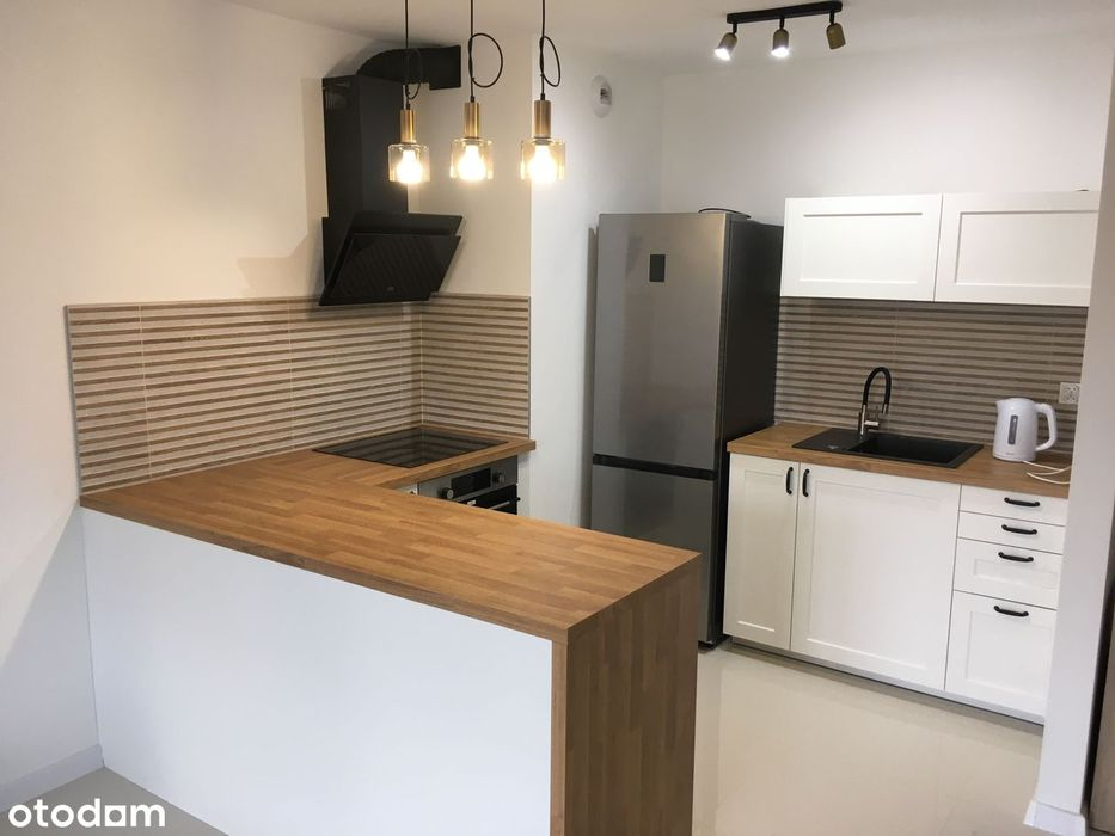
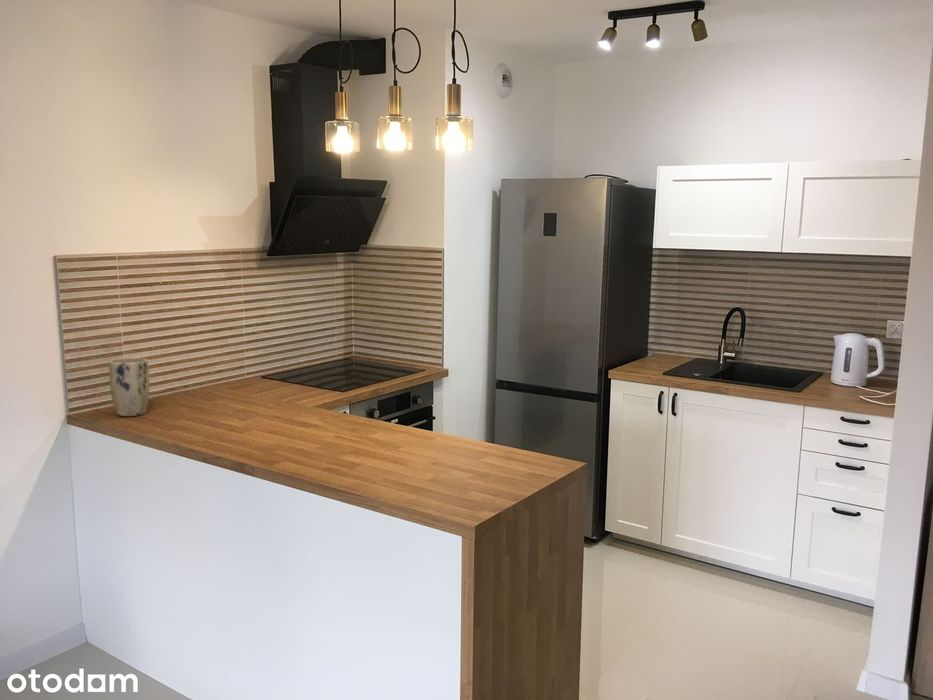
+ plant pot (130, 387)
